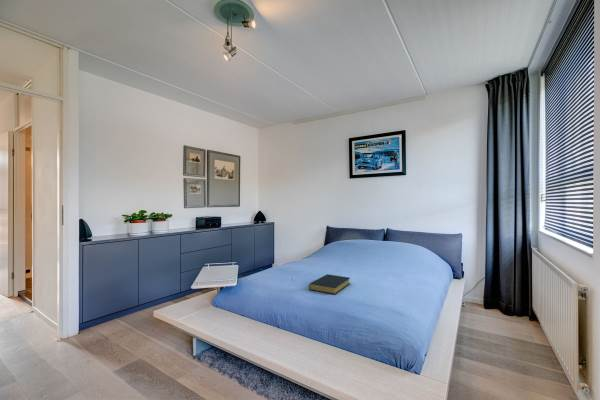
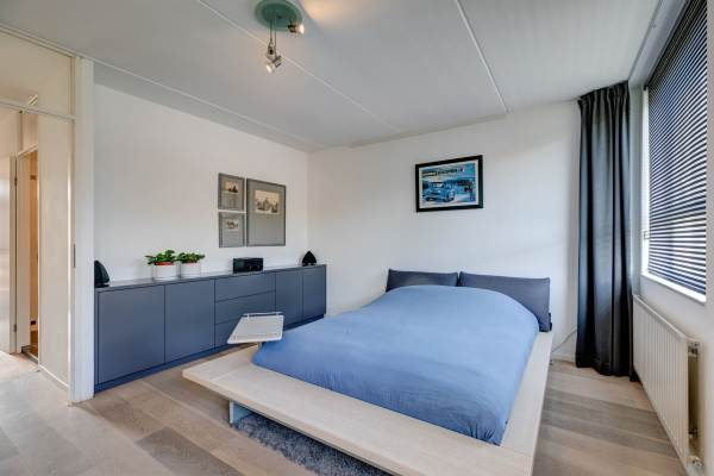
- hardback book (330, 283)
